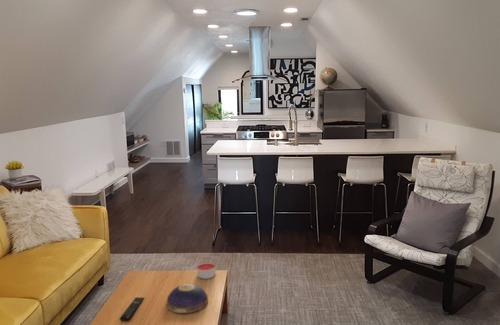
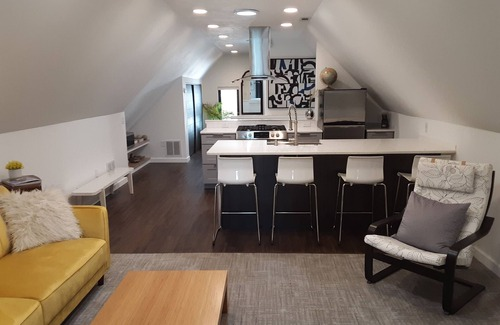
- decorative bowl (187, 294)
- candle (206, 270)
- remote control (132, 308)
